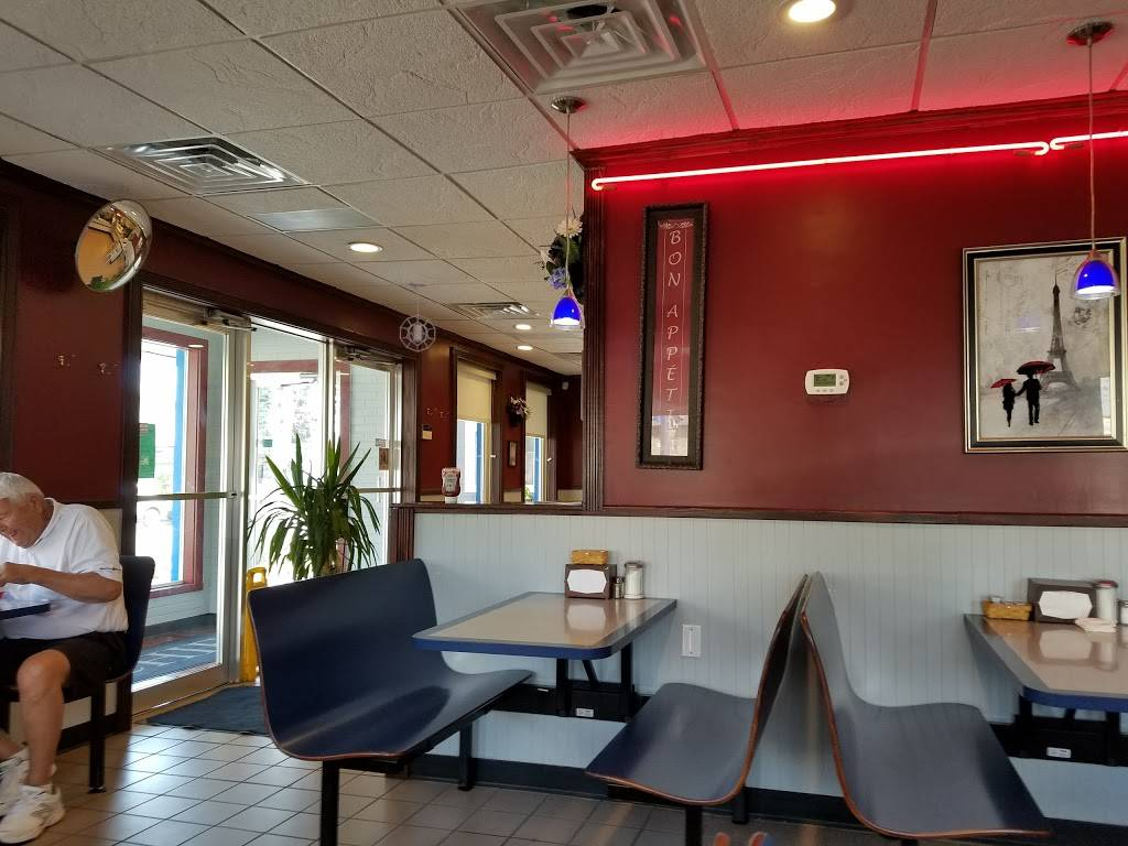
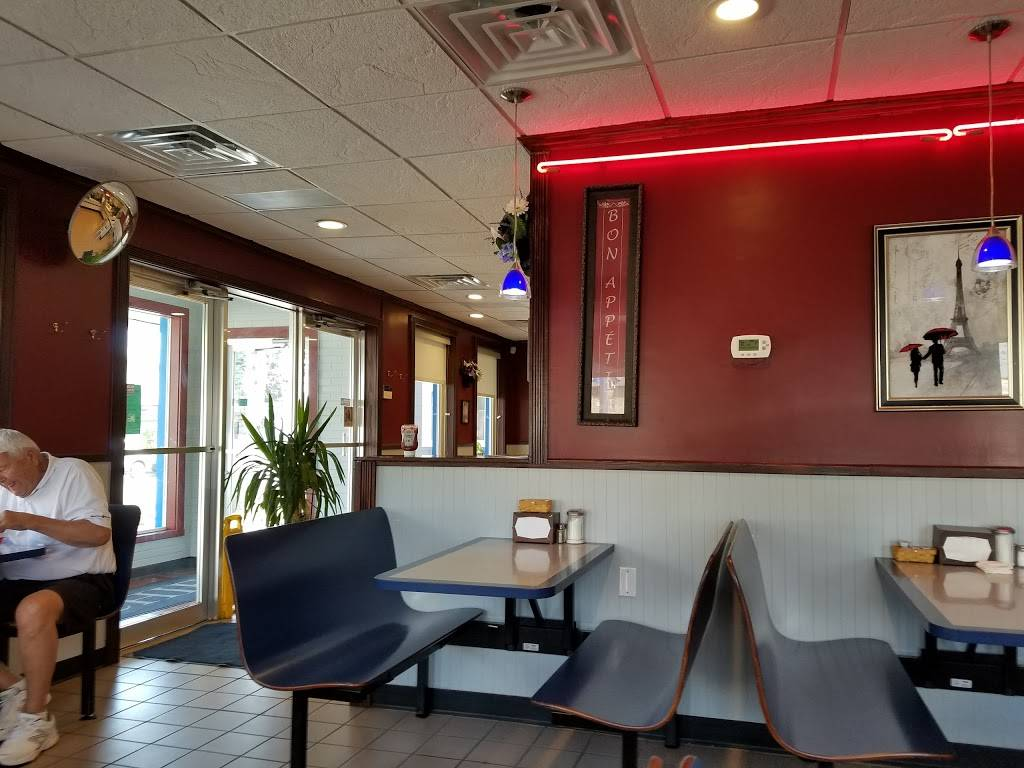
- pendant light (417, 317)
